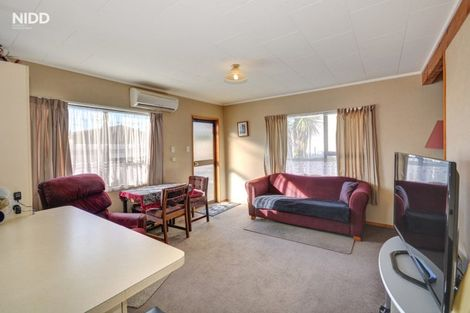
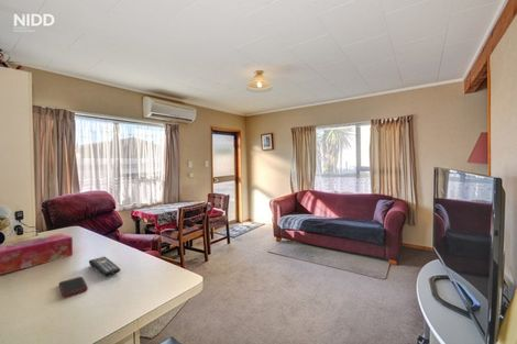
+ tissue box (32, 252)
+ remote control (103, 265)
+ cell phone (73, 286)
